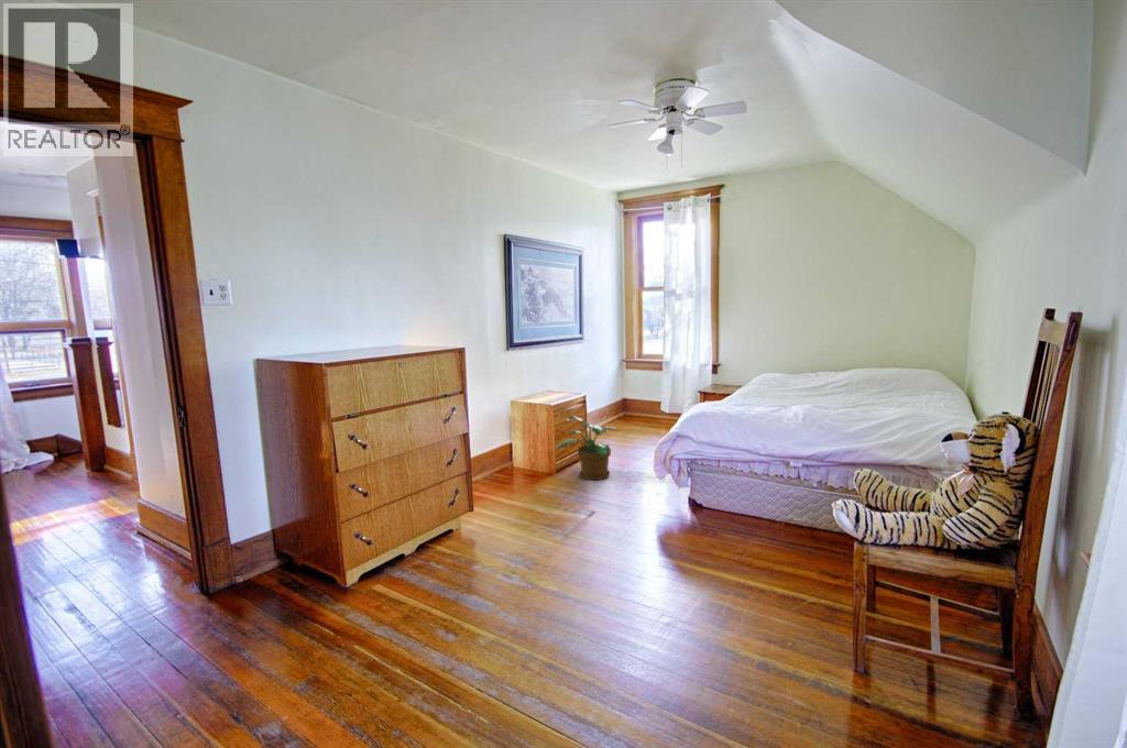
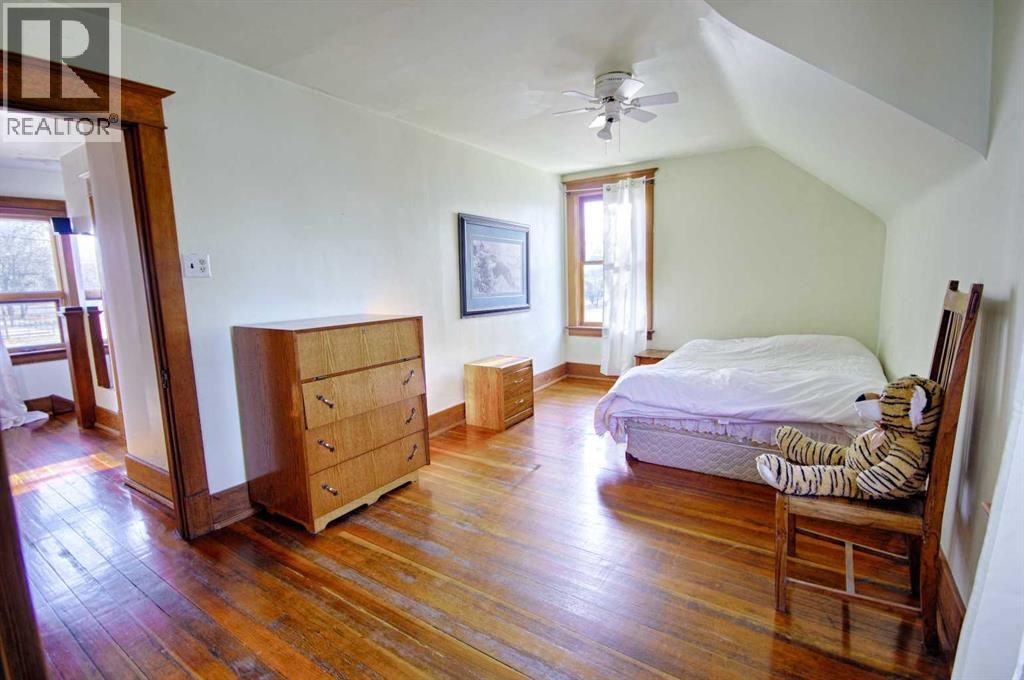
- potted plant (587, 448)
